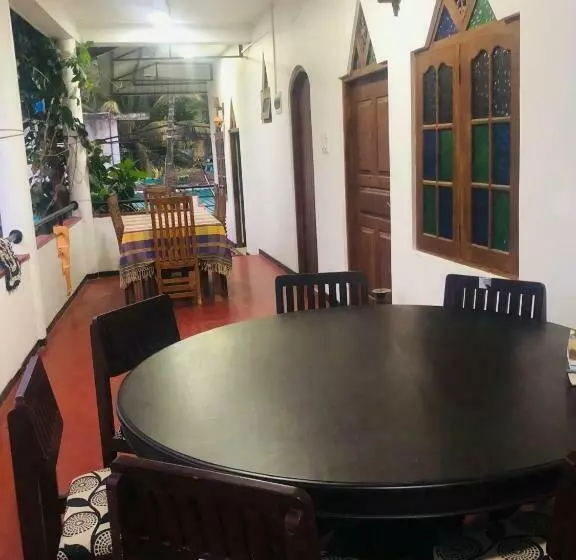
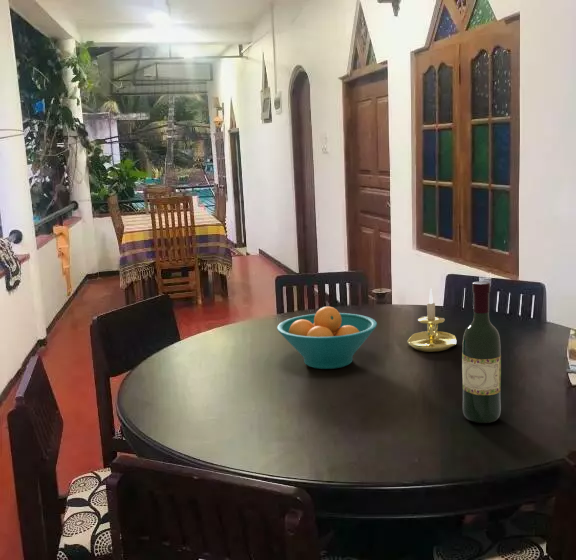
+ candle holder (432, 315)
+ fruit bowl (327, 334)
+ wine bottle (481, 351)
